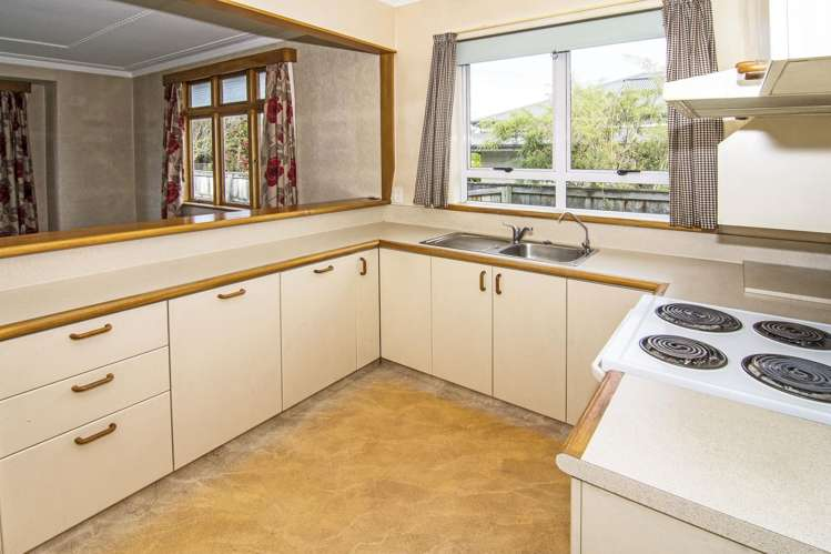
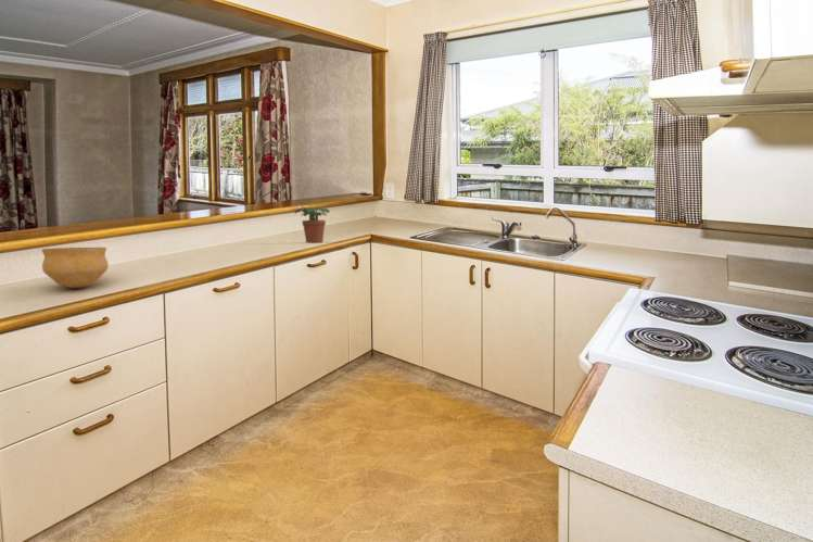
+ potted plant (313, 225)
+ bowl (76, 267)
